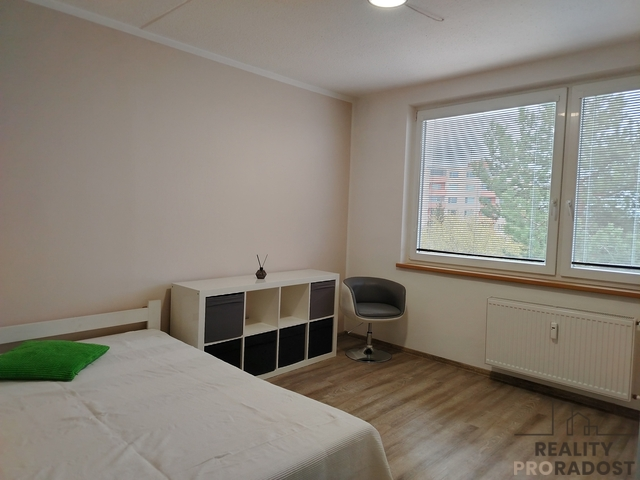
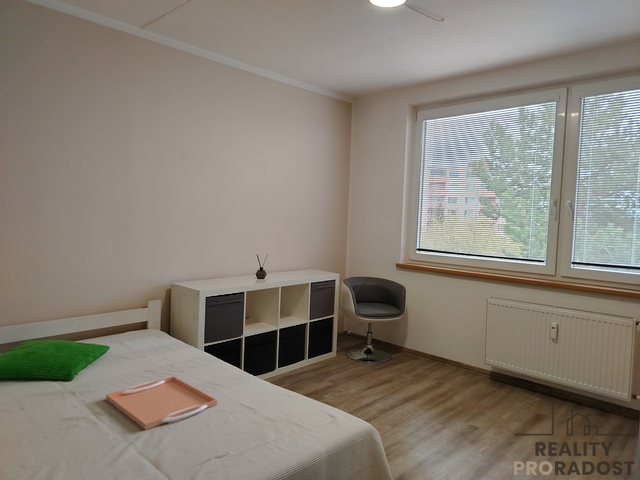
+ serving tray (161, 399)
